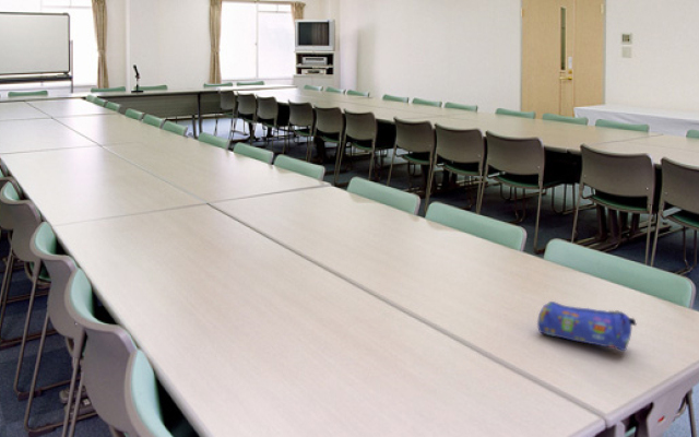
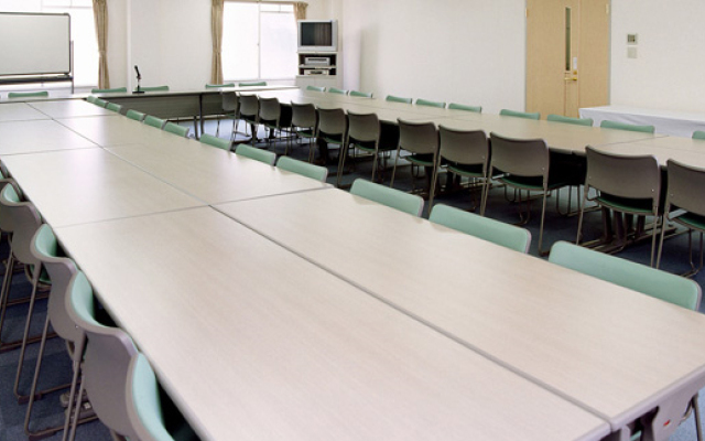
- pencil case (584, 323)
